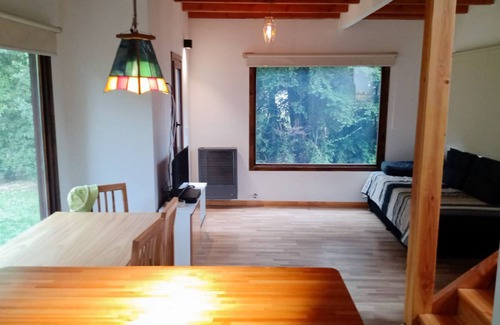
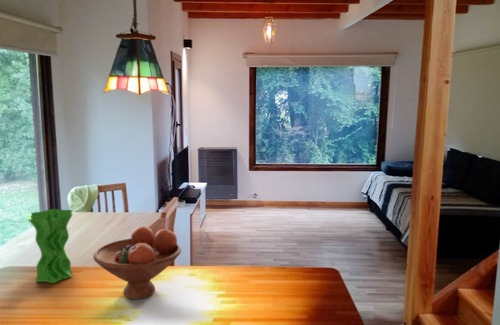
+ fruit bowl (138, 263)
+ vase (52, 245)
